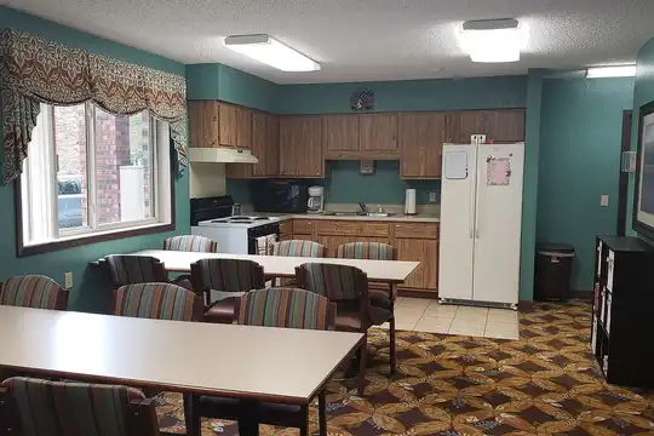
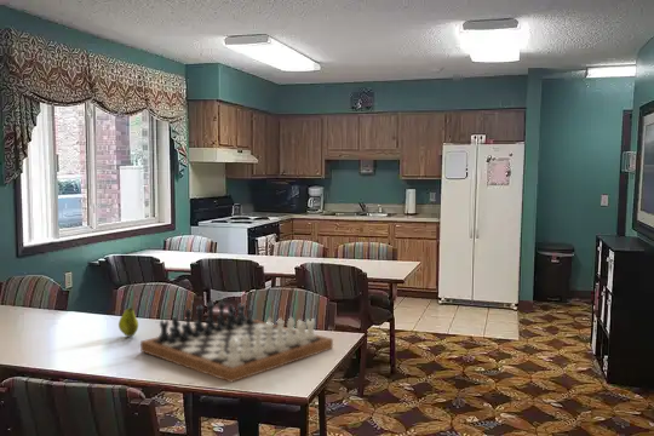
+ fruit (128, 321)
+ chess set (237, 328)
